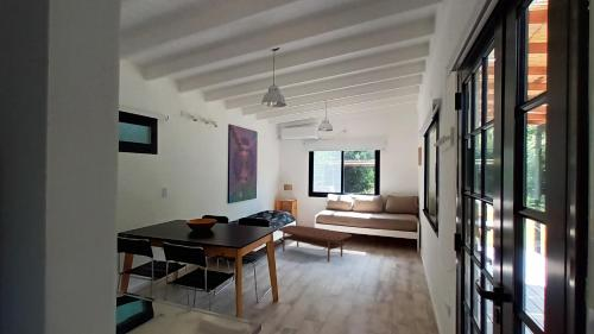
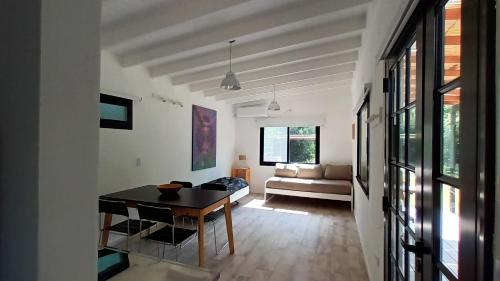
- coffee table (311, 242)
